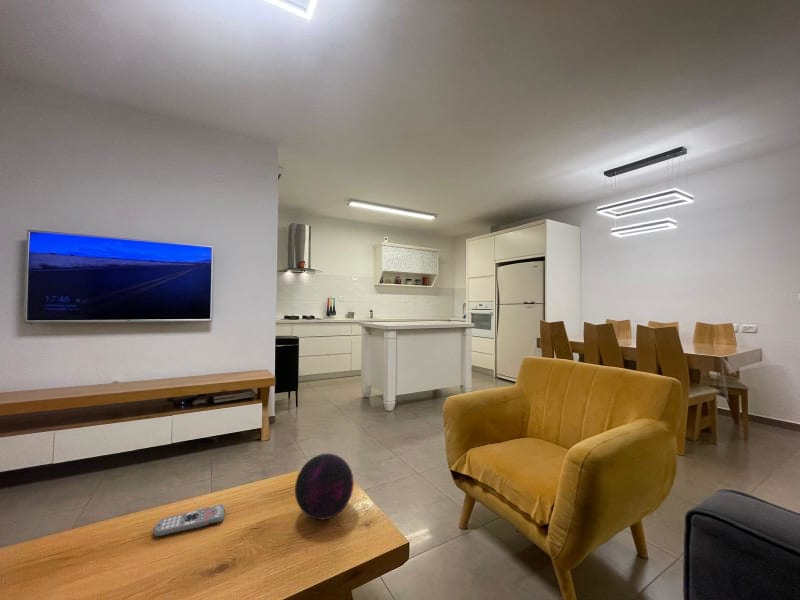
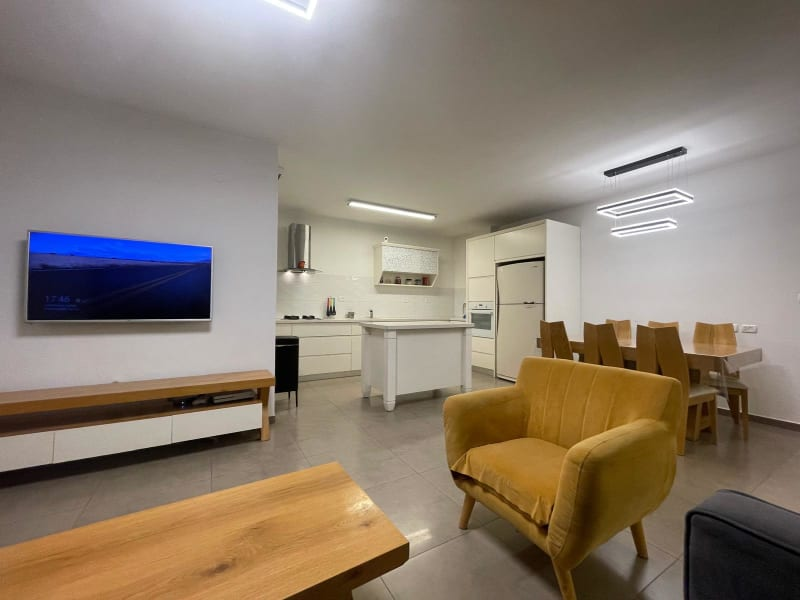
- remote control (190, 520)
- decorative orb (324, 485)
